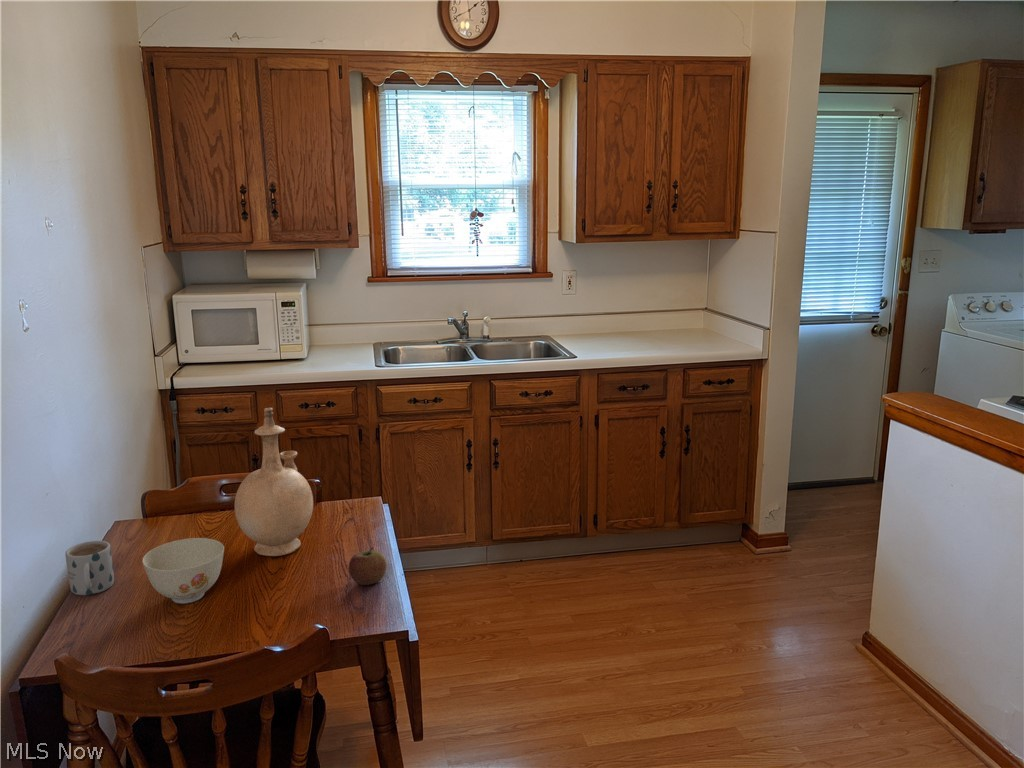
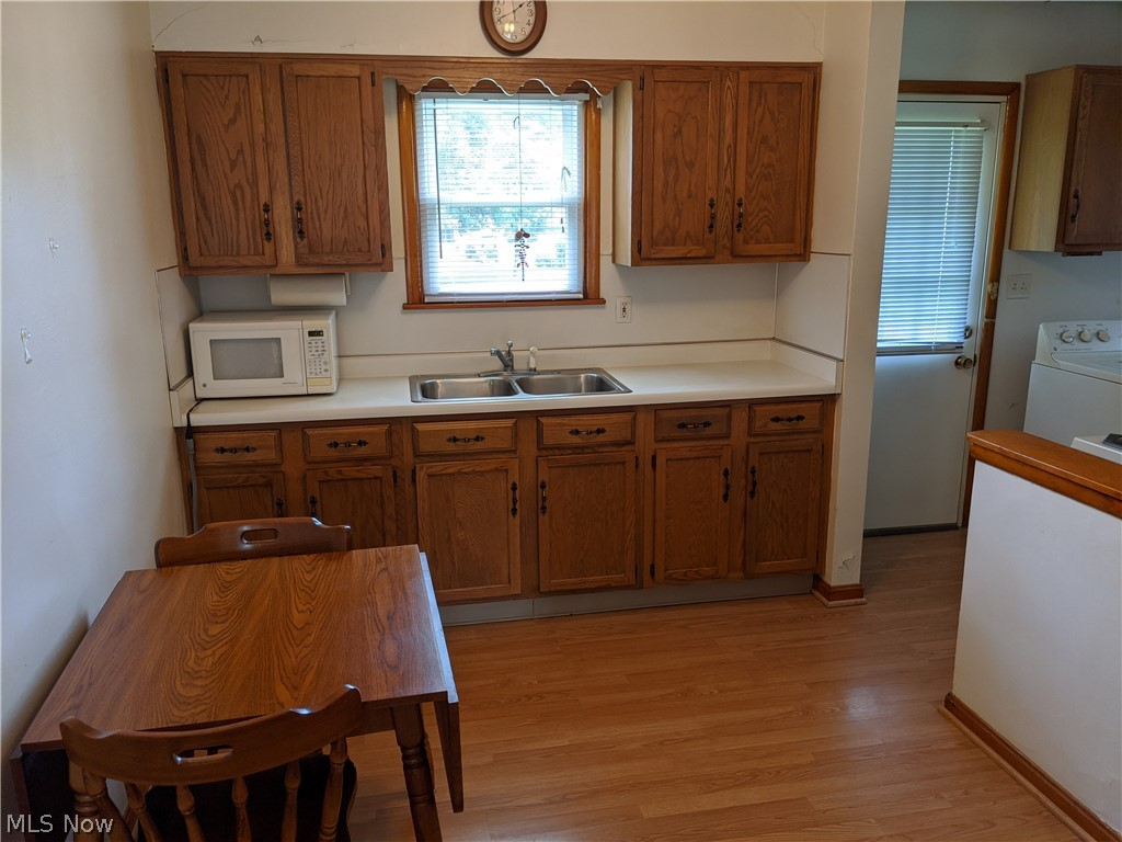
- vase (273, 478)
- bowl (186, 575)
- mug (89, 570)
- apple (367, 564)
